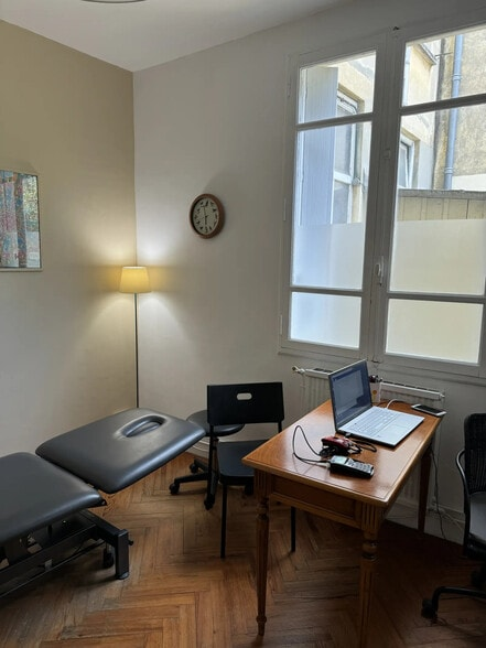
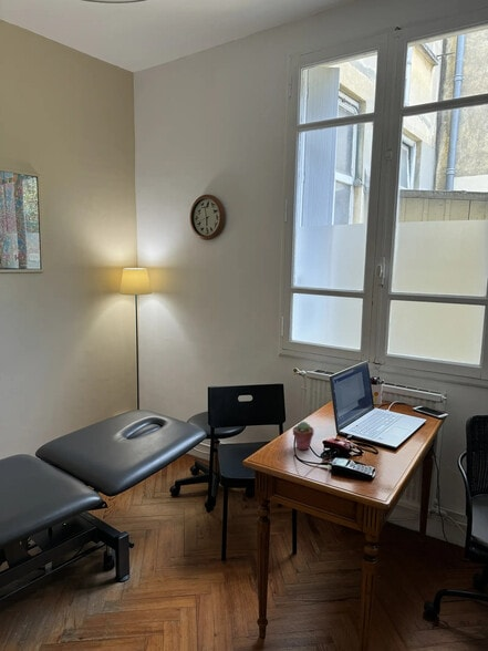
+ potted succulent (303, 434)
